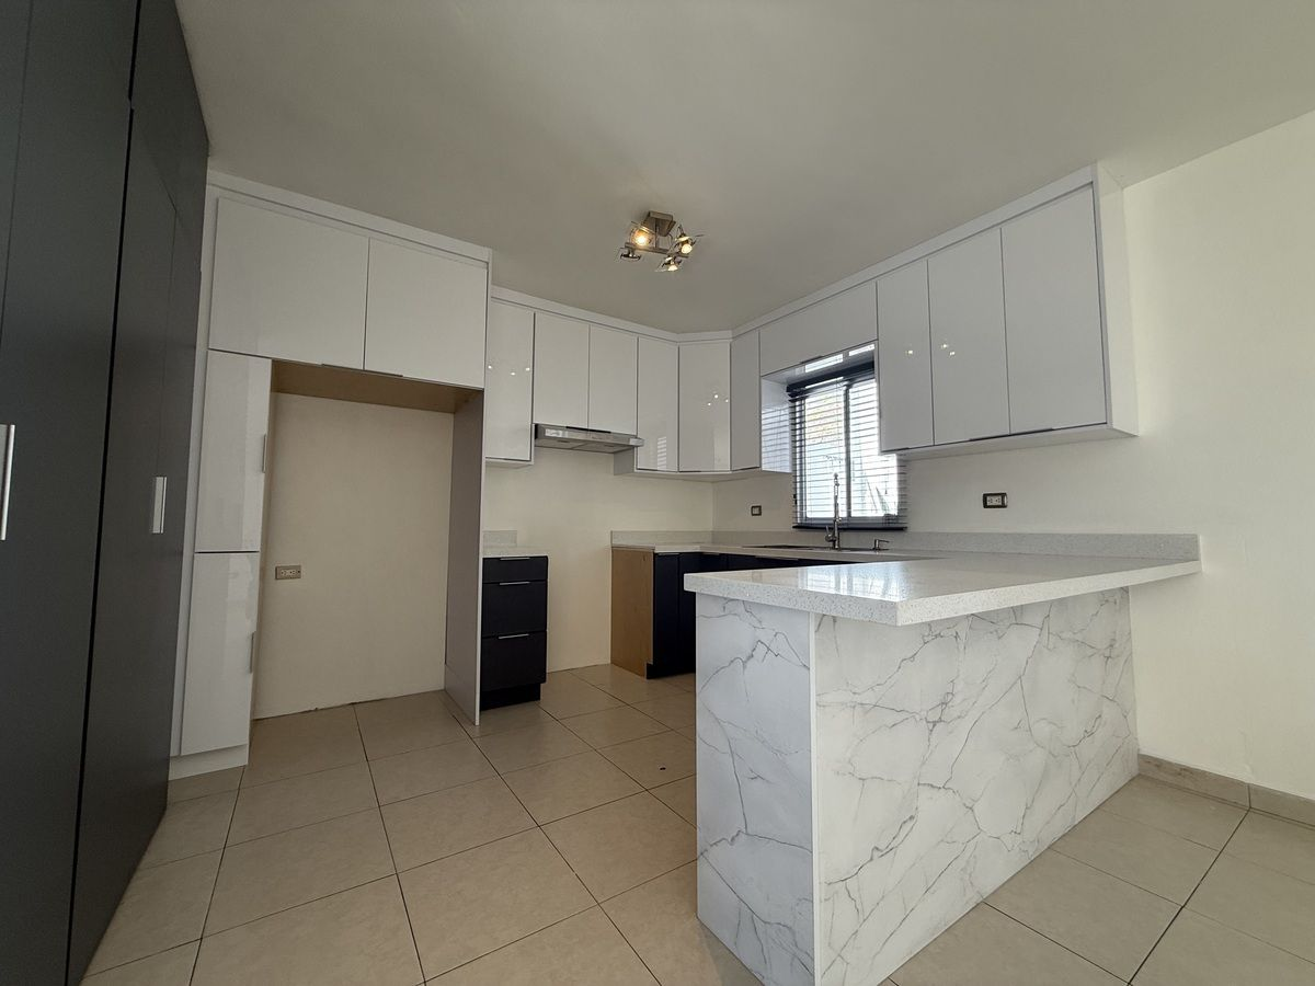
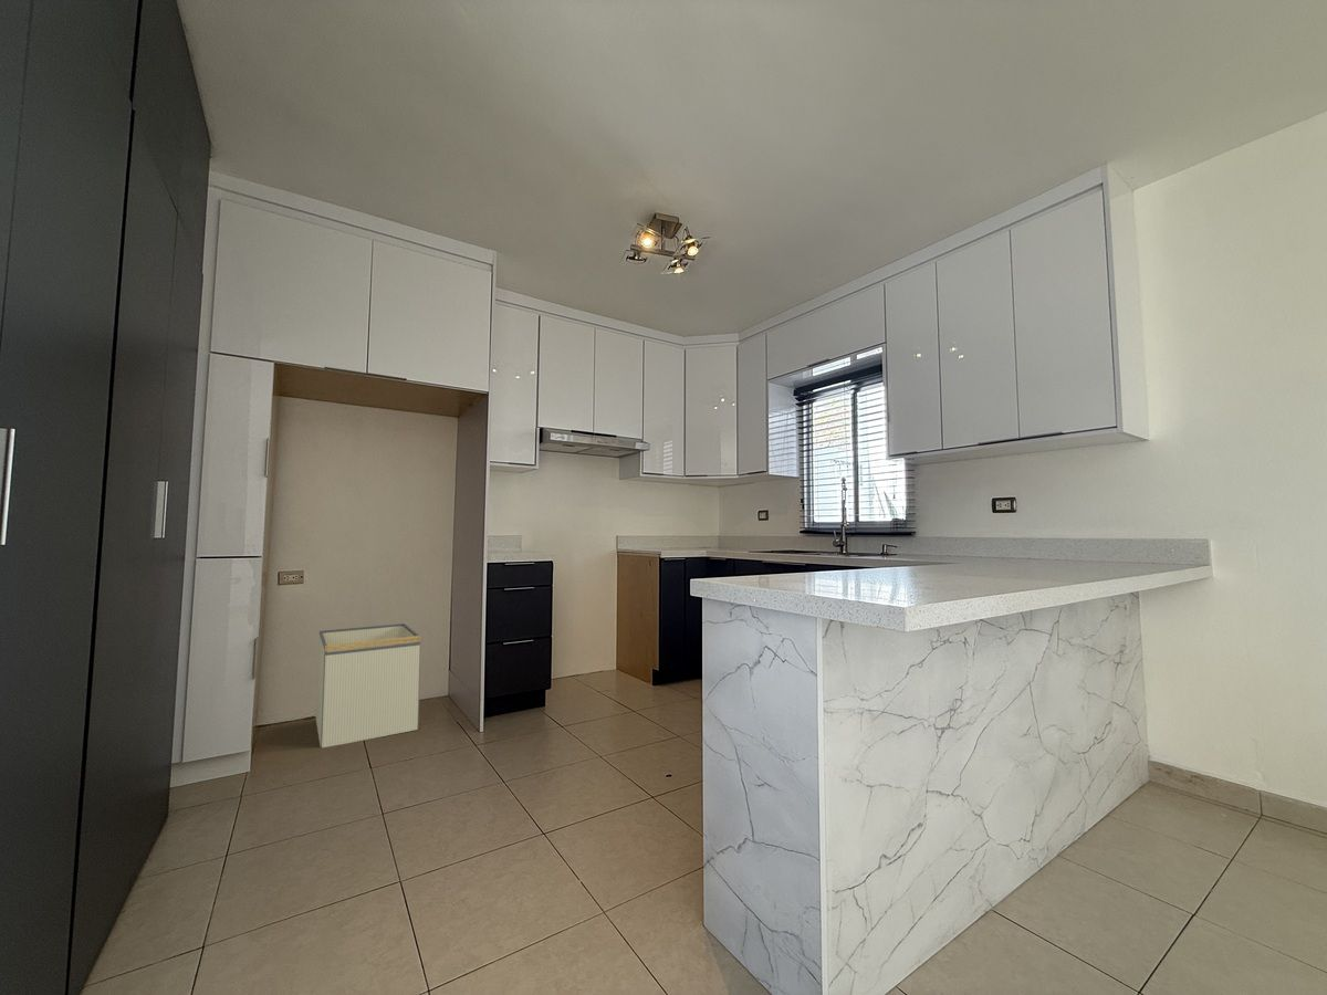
+ storage bin (367, 678)
